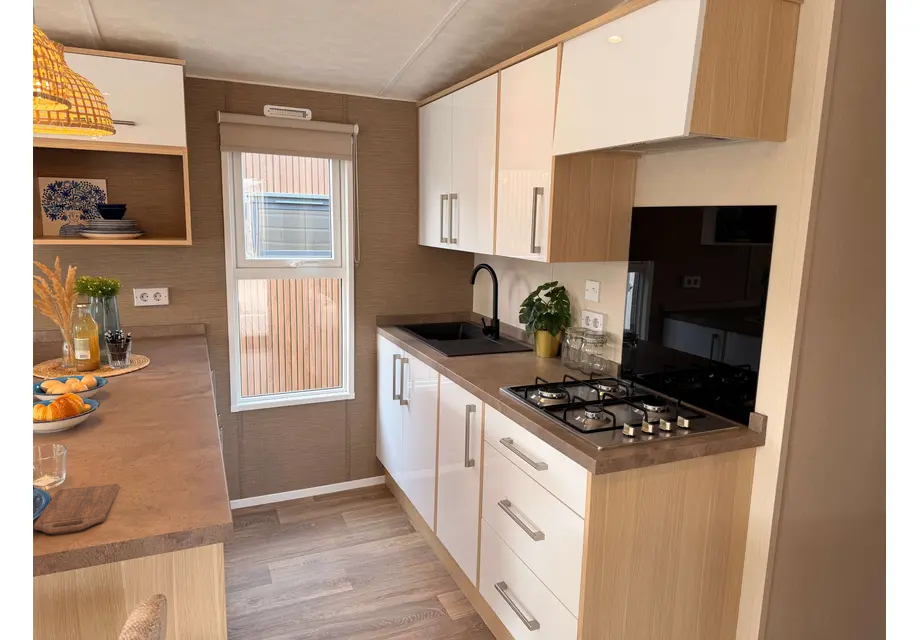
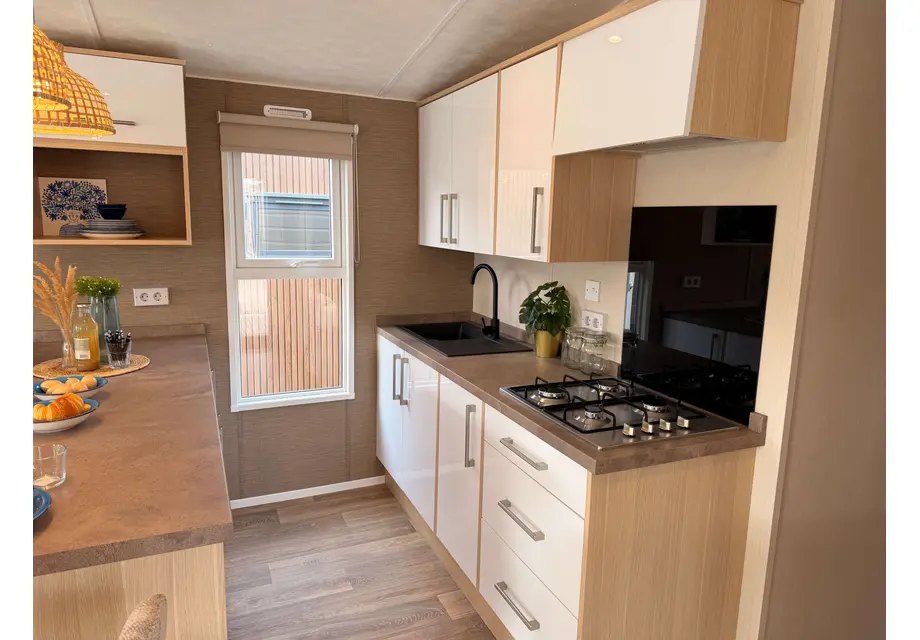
- cutting board (78, 507)
